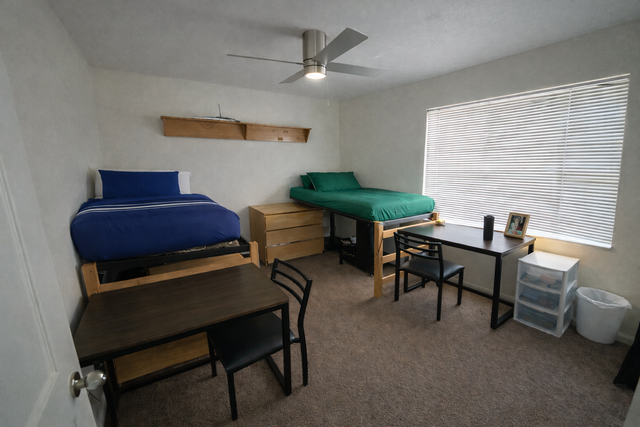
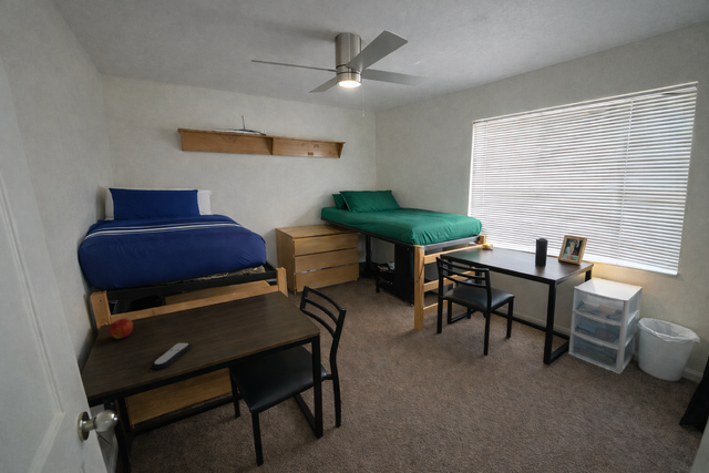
+ apple (121, 328)
+ remote control (172, 354)
